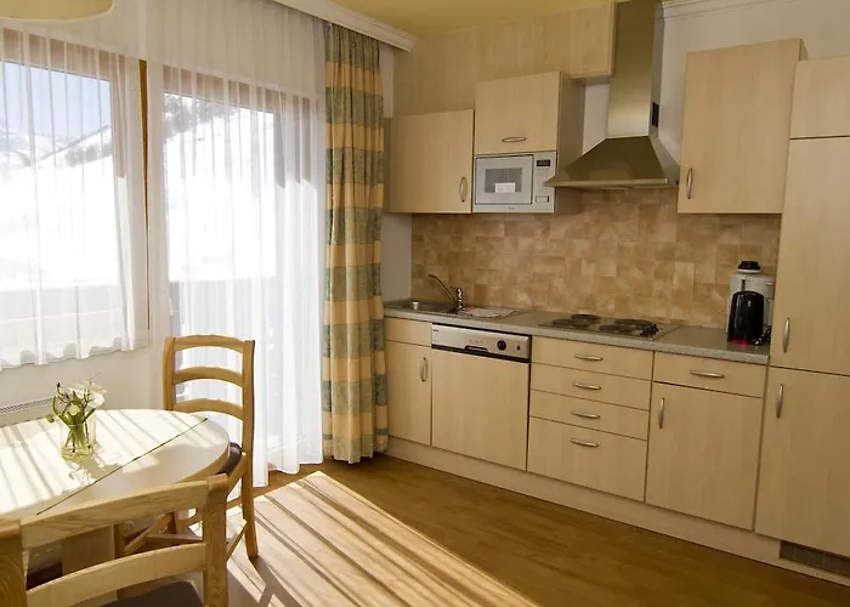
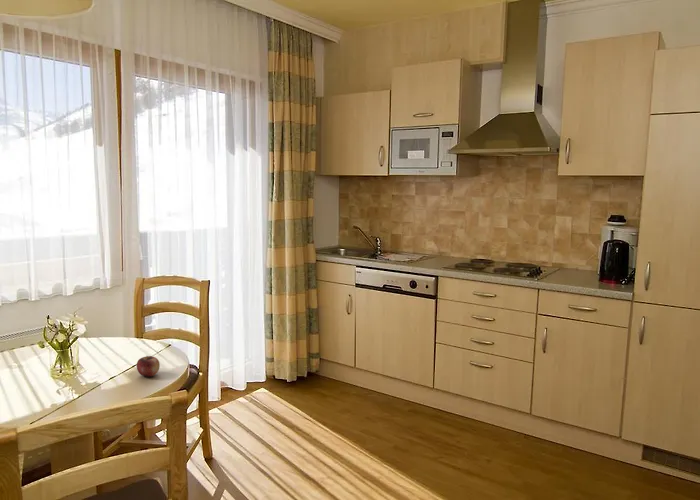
+ apple (148, 365)
